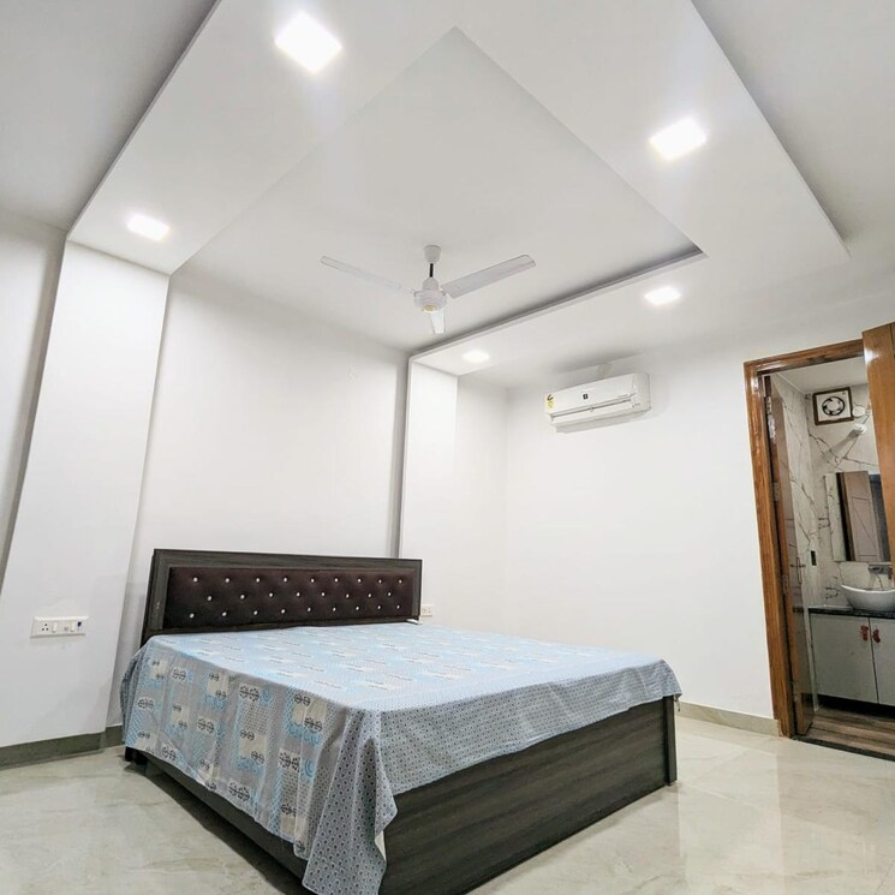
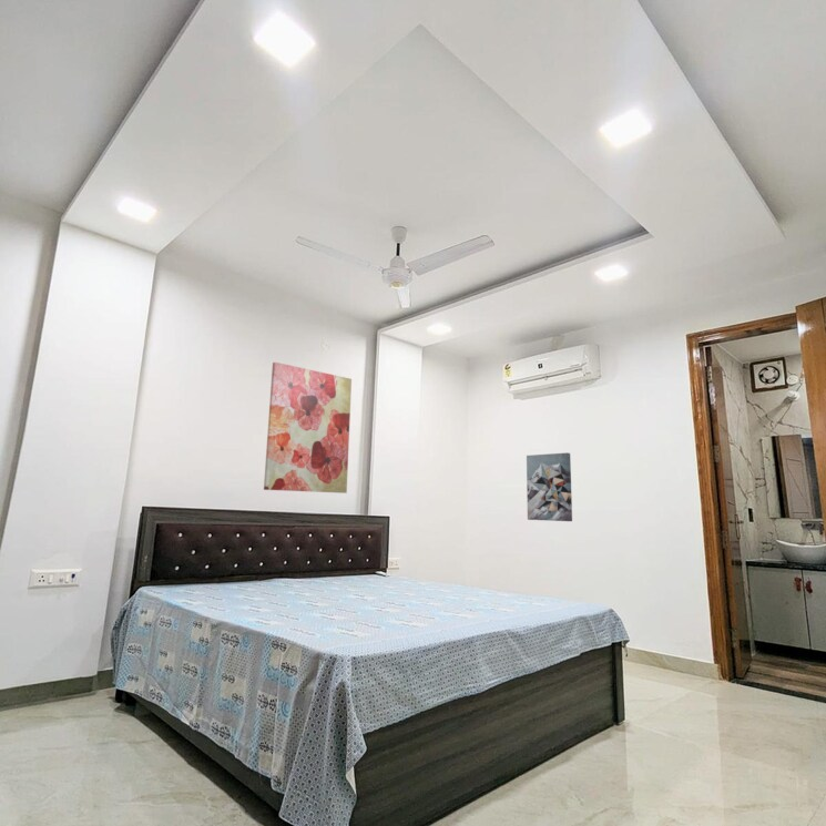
+ wall art (548, 487)
+ wall art (310, 429)
